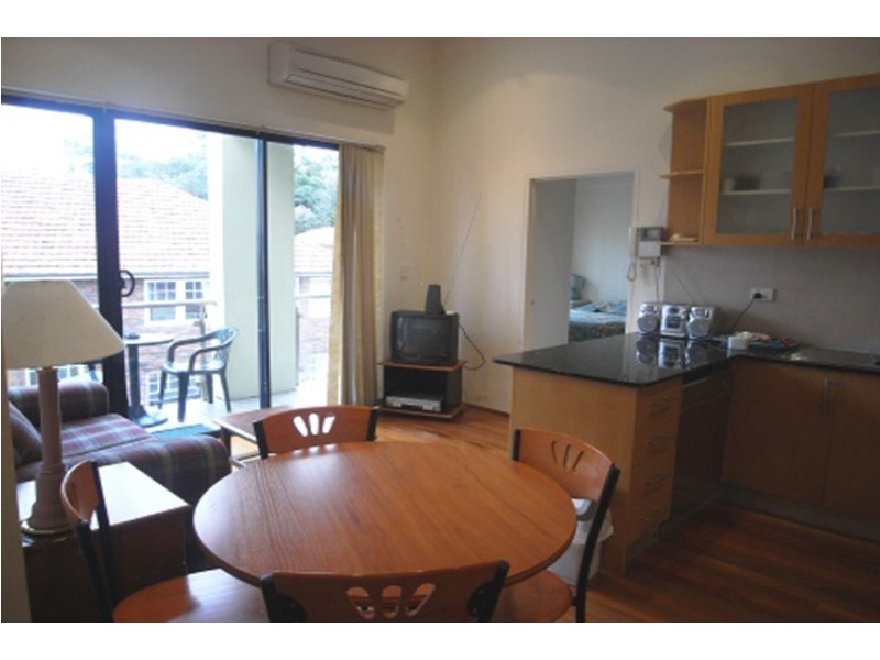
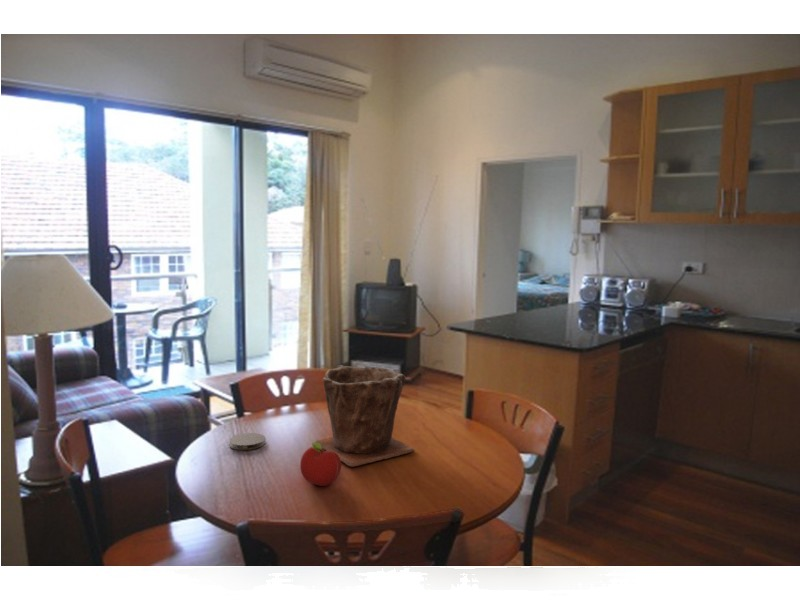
+ plant pot (365, 408)
+ coaster (247, 441)
+ fruit (320, 464)
